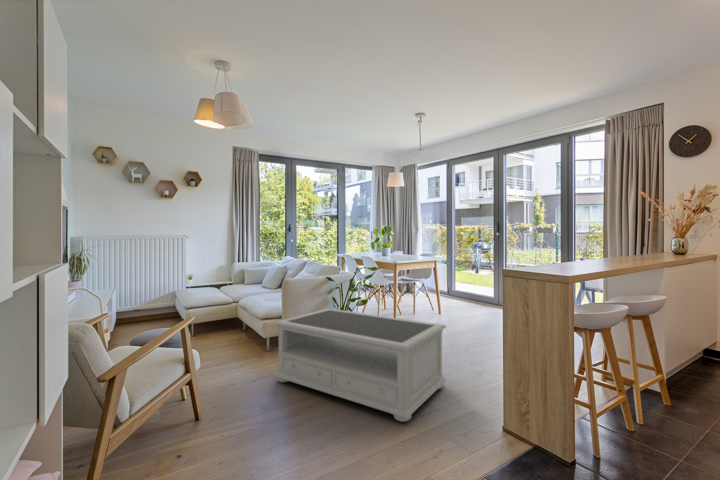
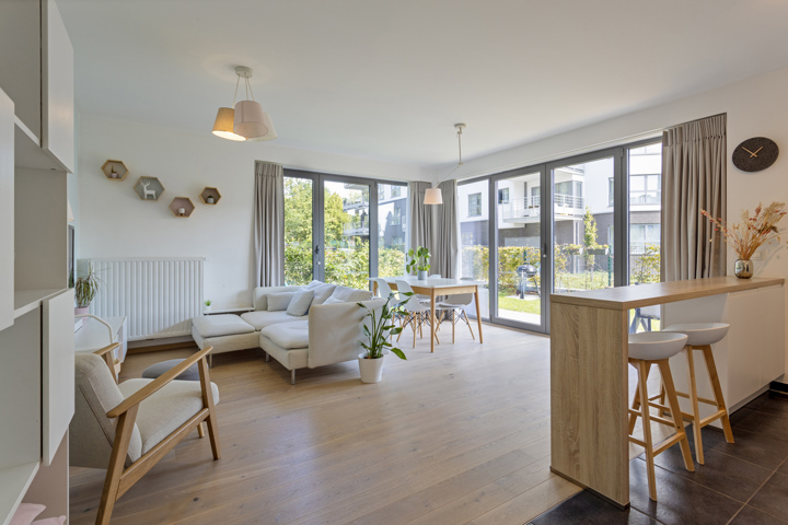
- coffee table (358, 353)
